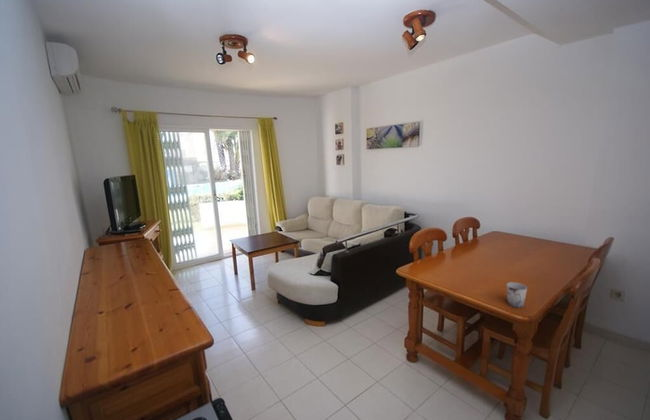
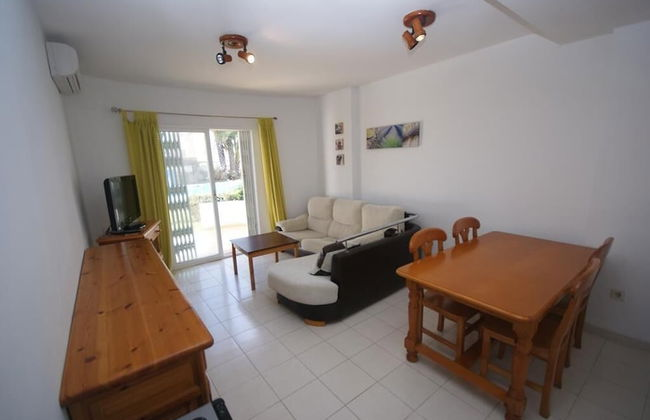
- cup (517, 296)
